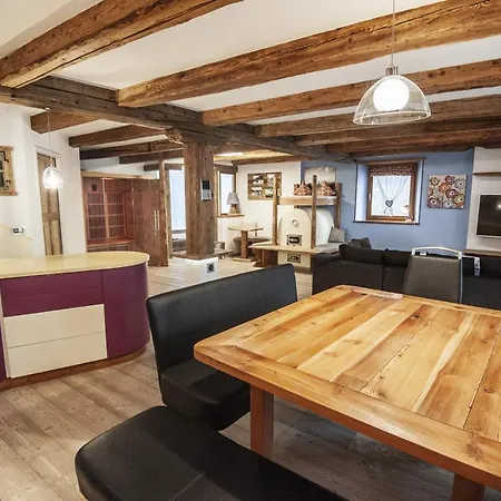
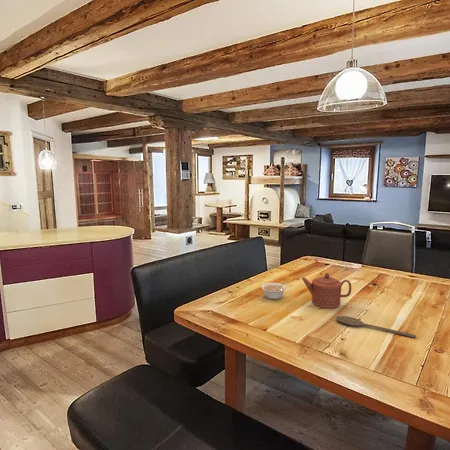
+ wooden spoon (373, 326)
+ teapot (326, 288)
+ legume (273, 290)
